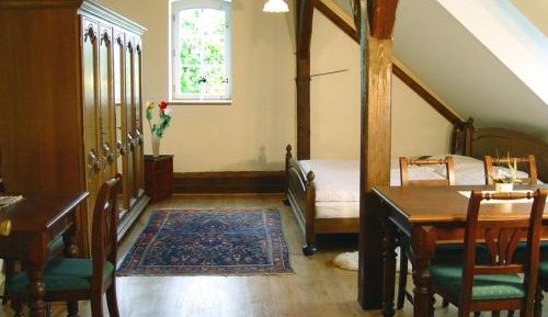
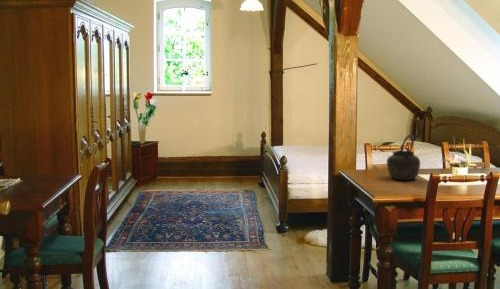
+ kettle (403, 156)
